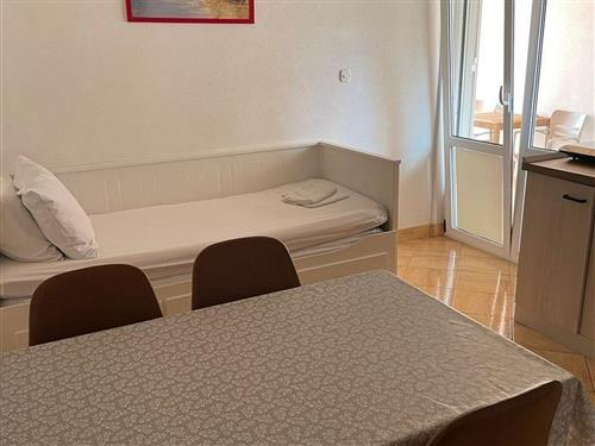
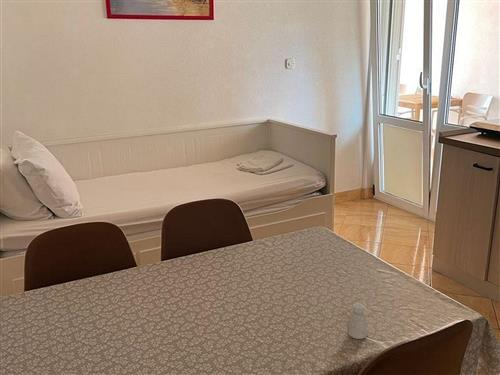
+ saltshaker (358, 319)
